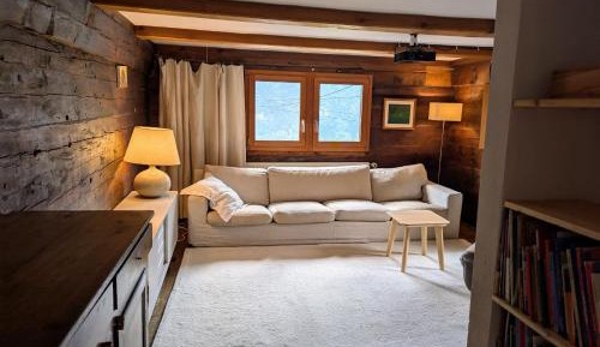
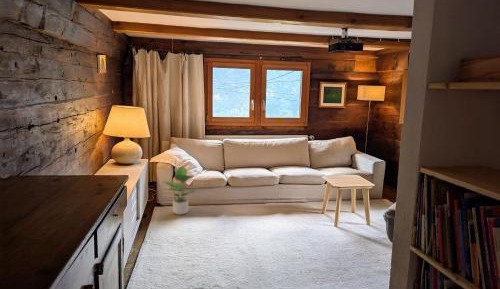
+ potted plant (177, 191)
